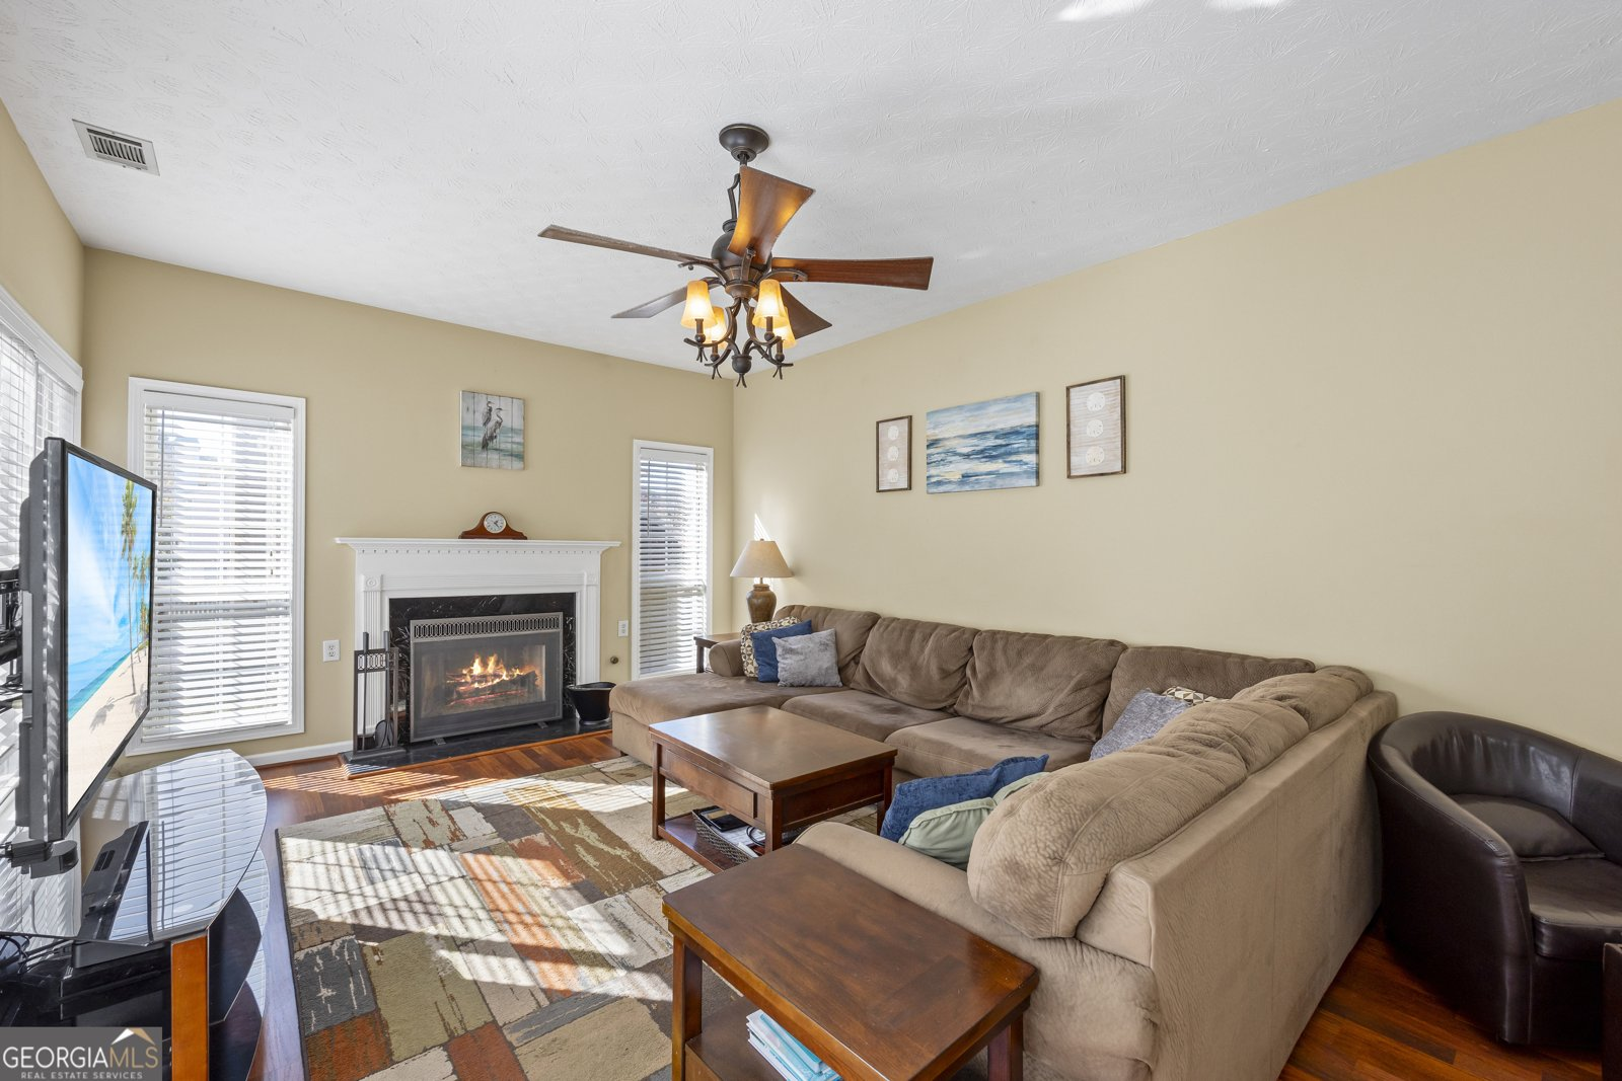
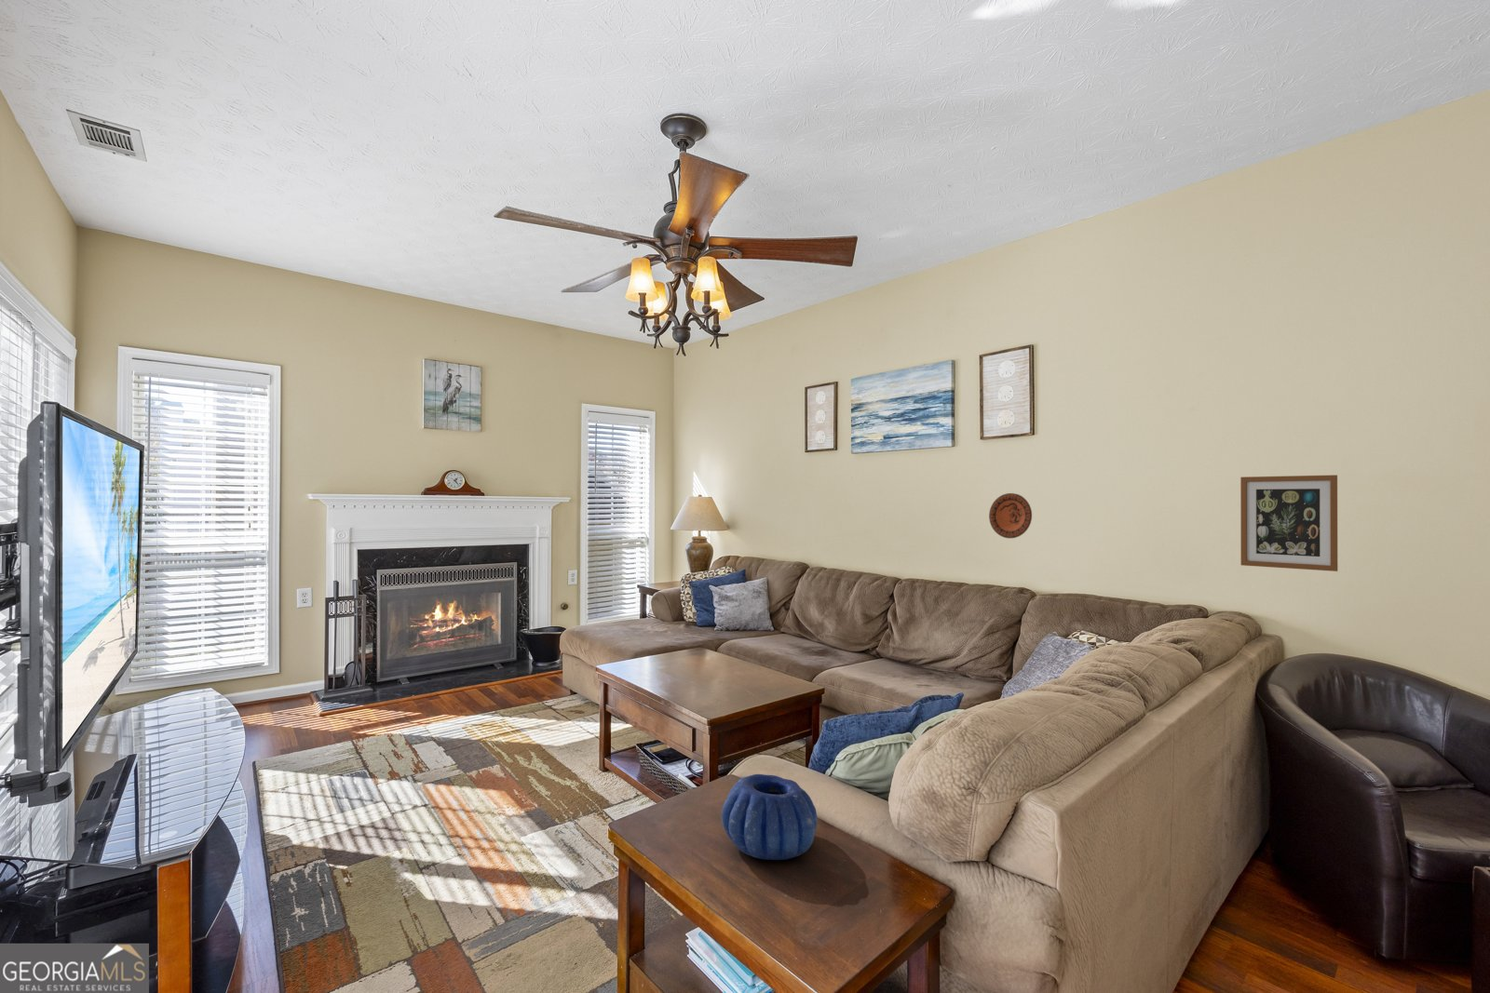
+ decorative plate (1010, 515)
+ decorative bowl (769, 813)
+ wall art (1287, 521)
